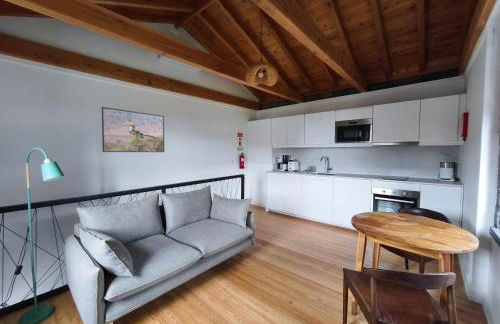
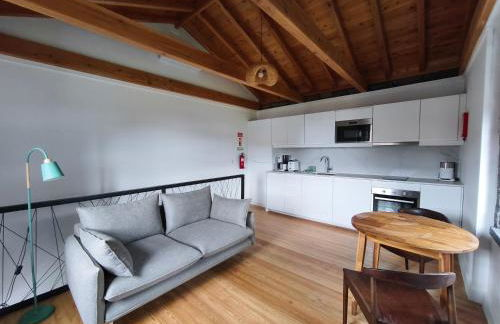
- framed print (136, 132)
